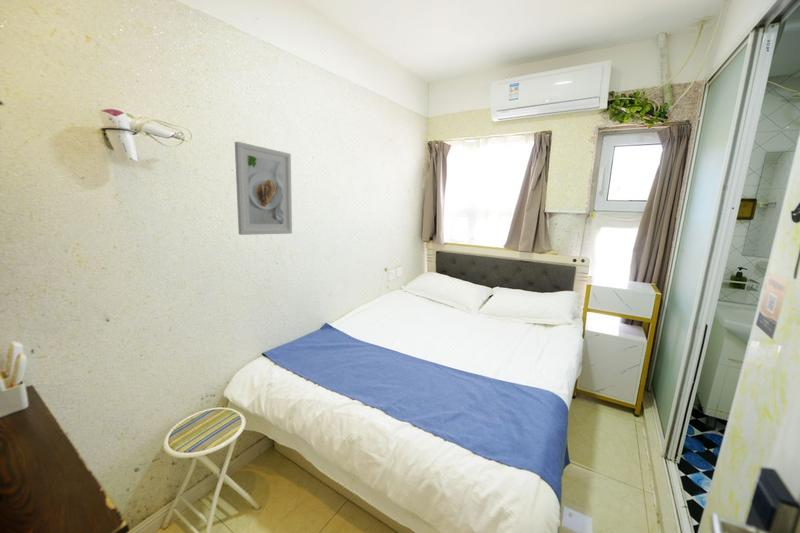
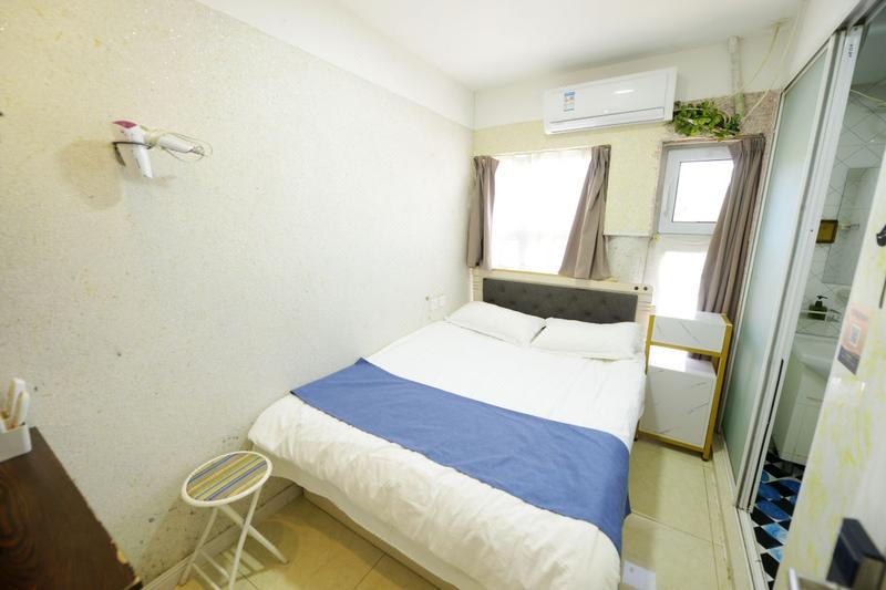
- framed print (266, 192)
